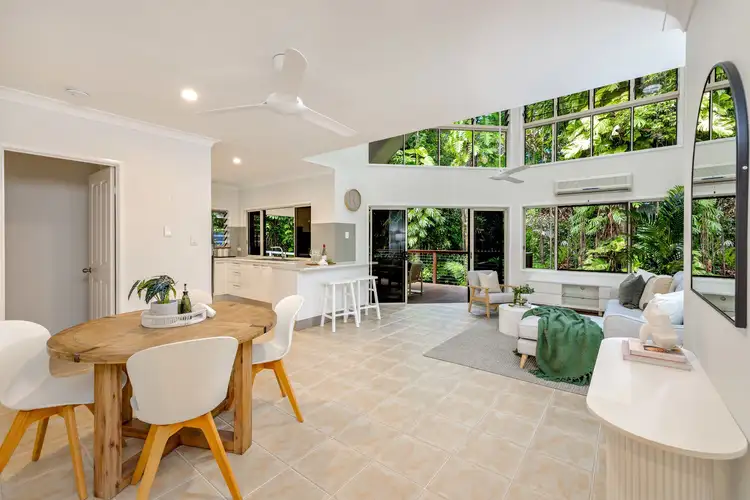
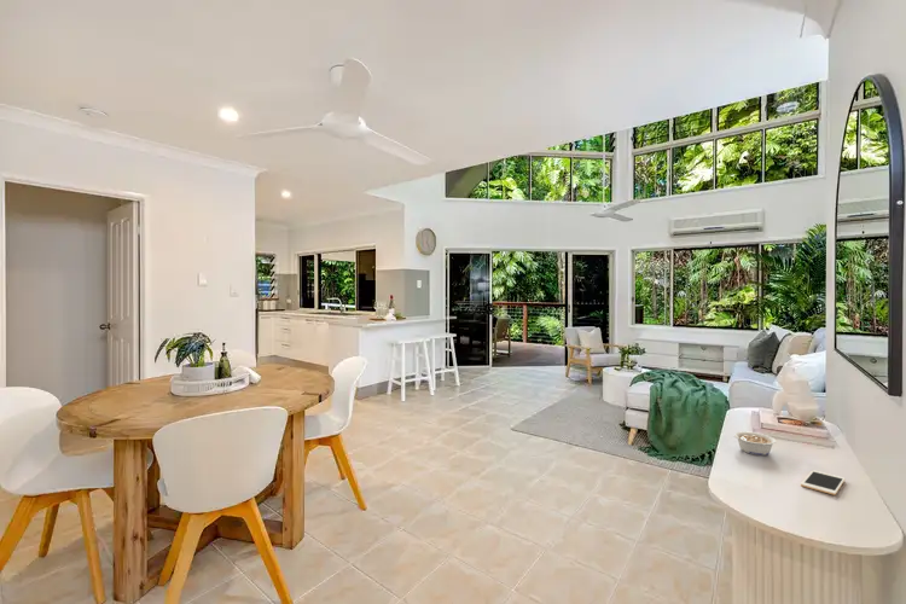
+ legume (754, 442)
+ cell phone (823, 481)
